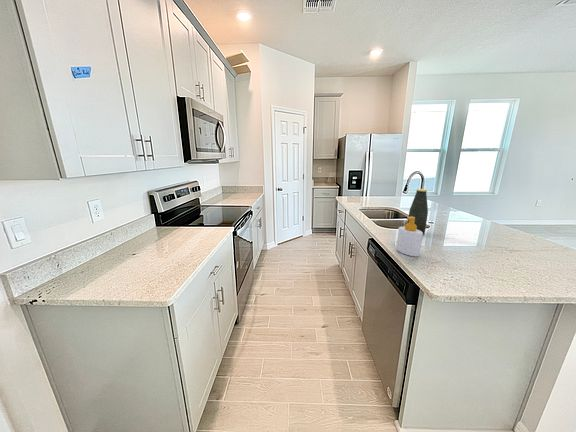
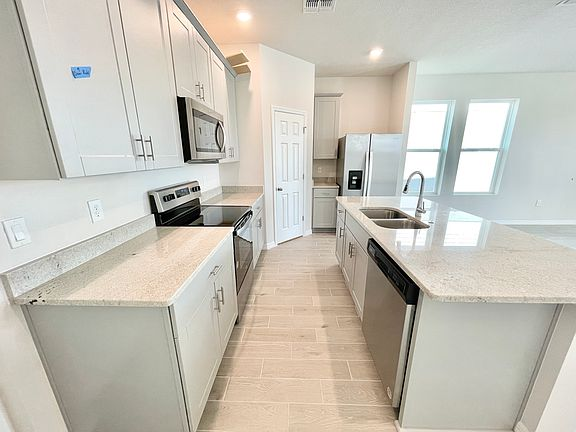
- soap bottle (409, 235)
- bottle (418, 211)
